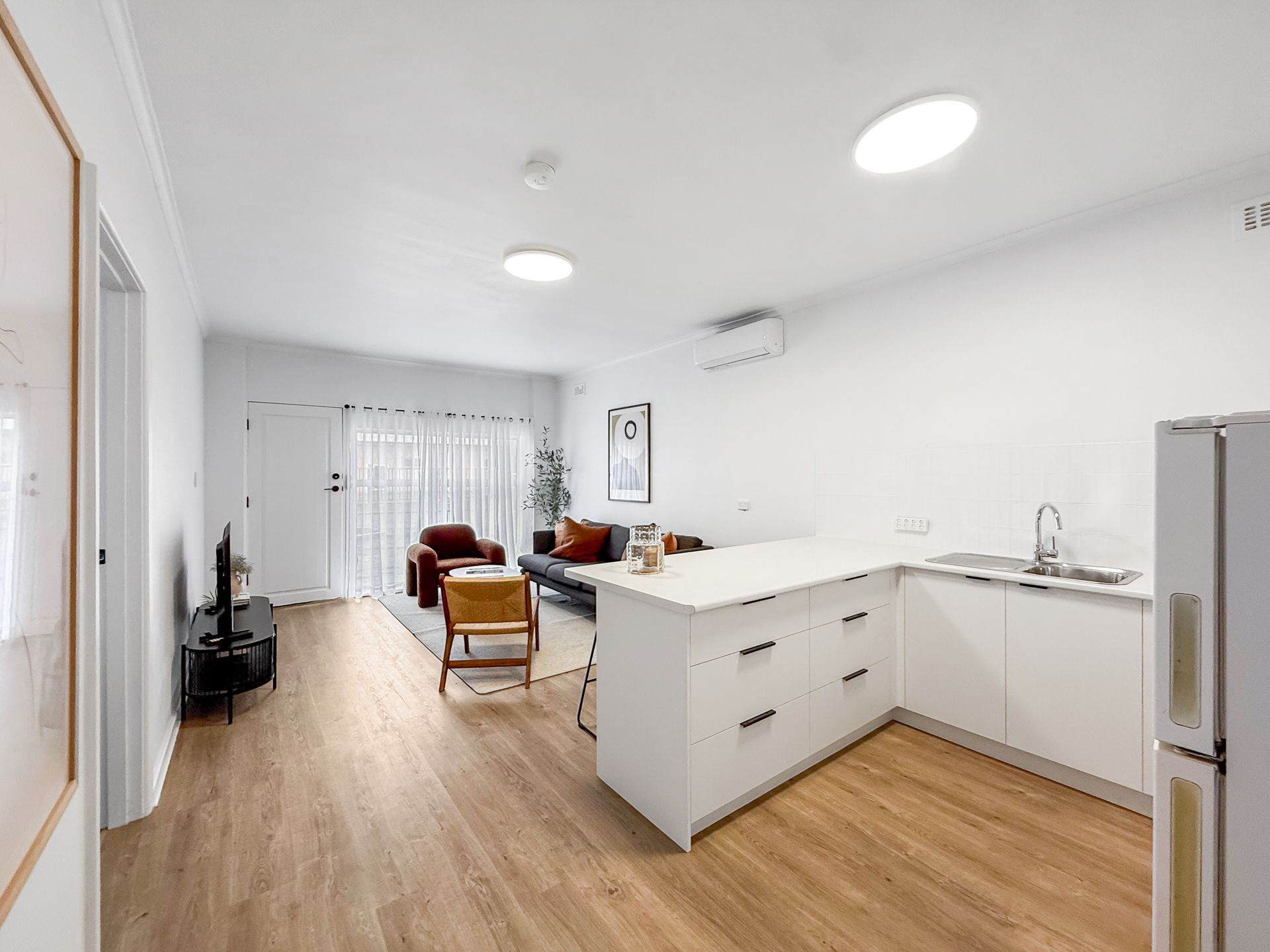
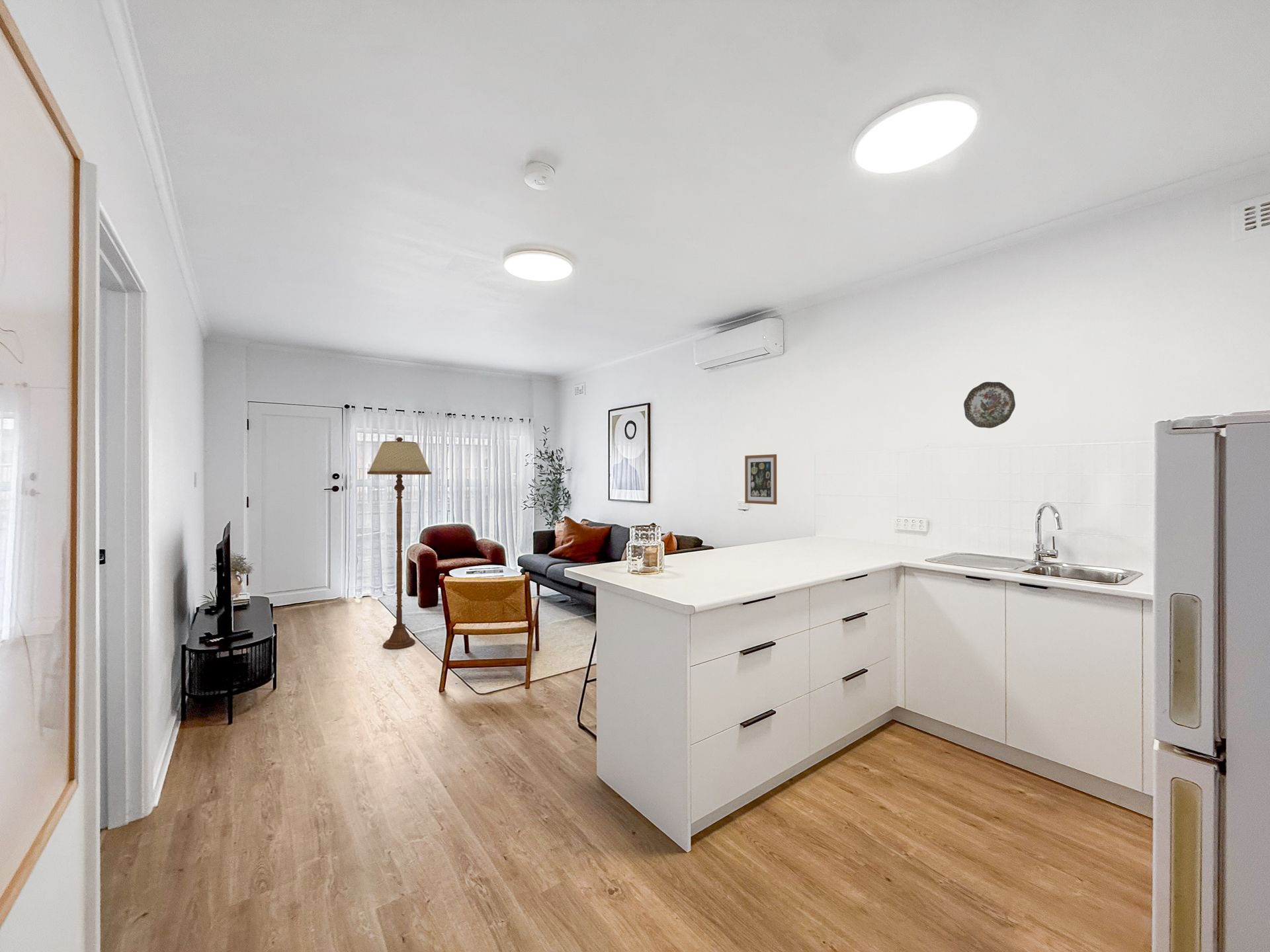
+ decorative plate (989, 405)
+ wall art (760, 479)
+ floor lamp (400, 540)
